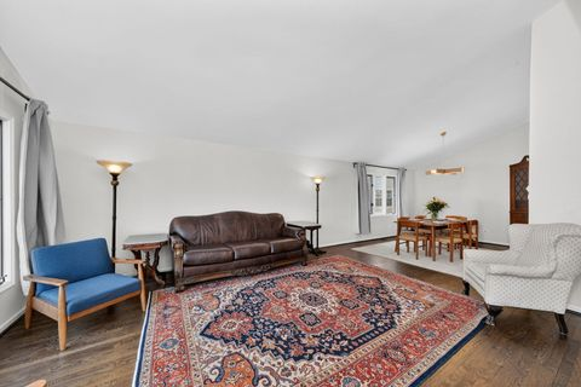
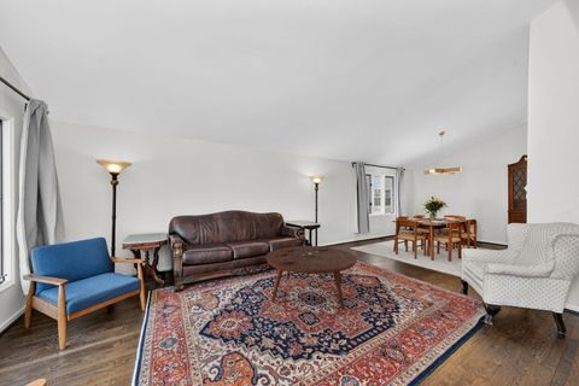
+ coffee table (310, 271)
